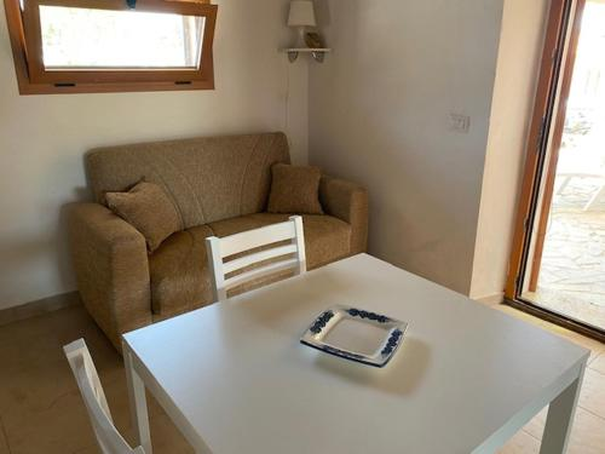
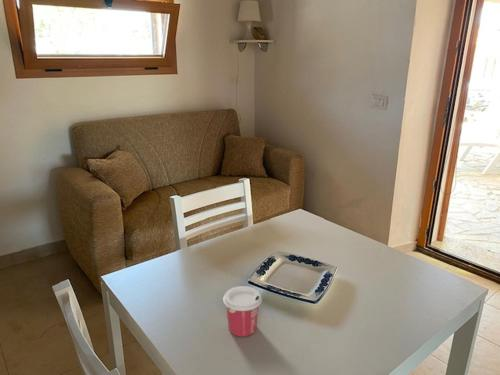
+ cup (242, 311)
